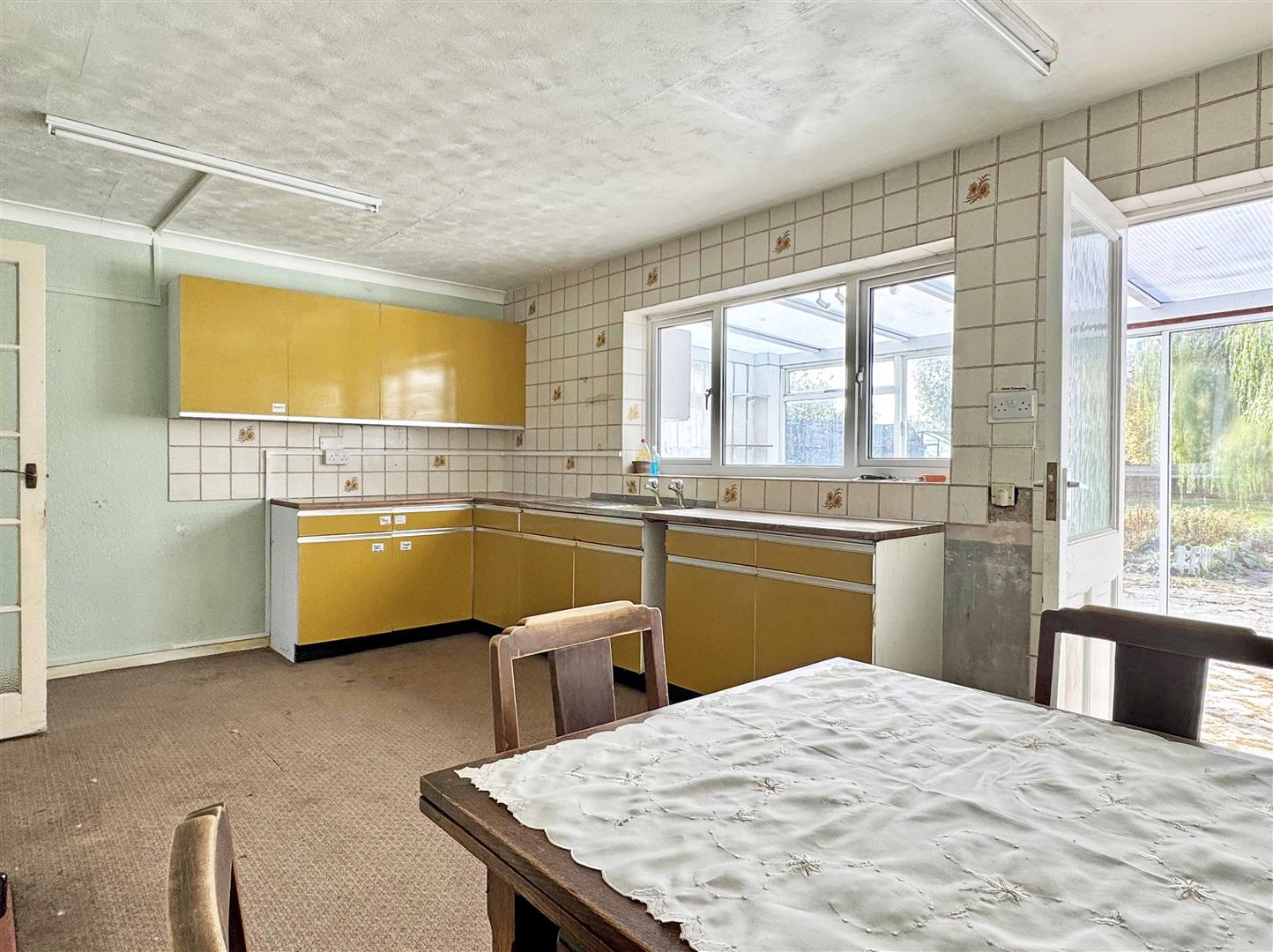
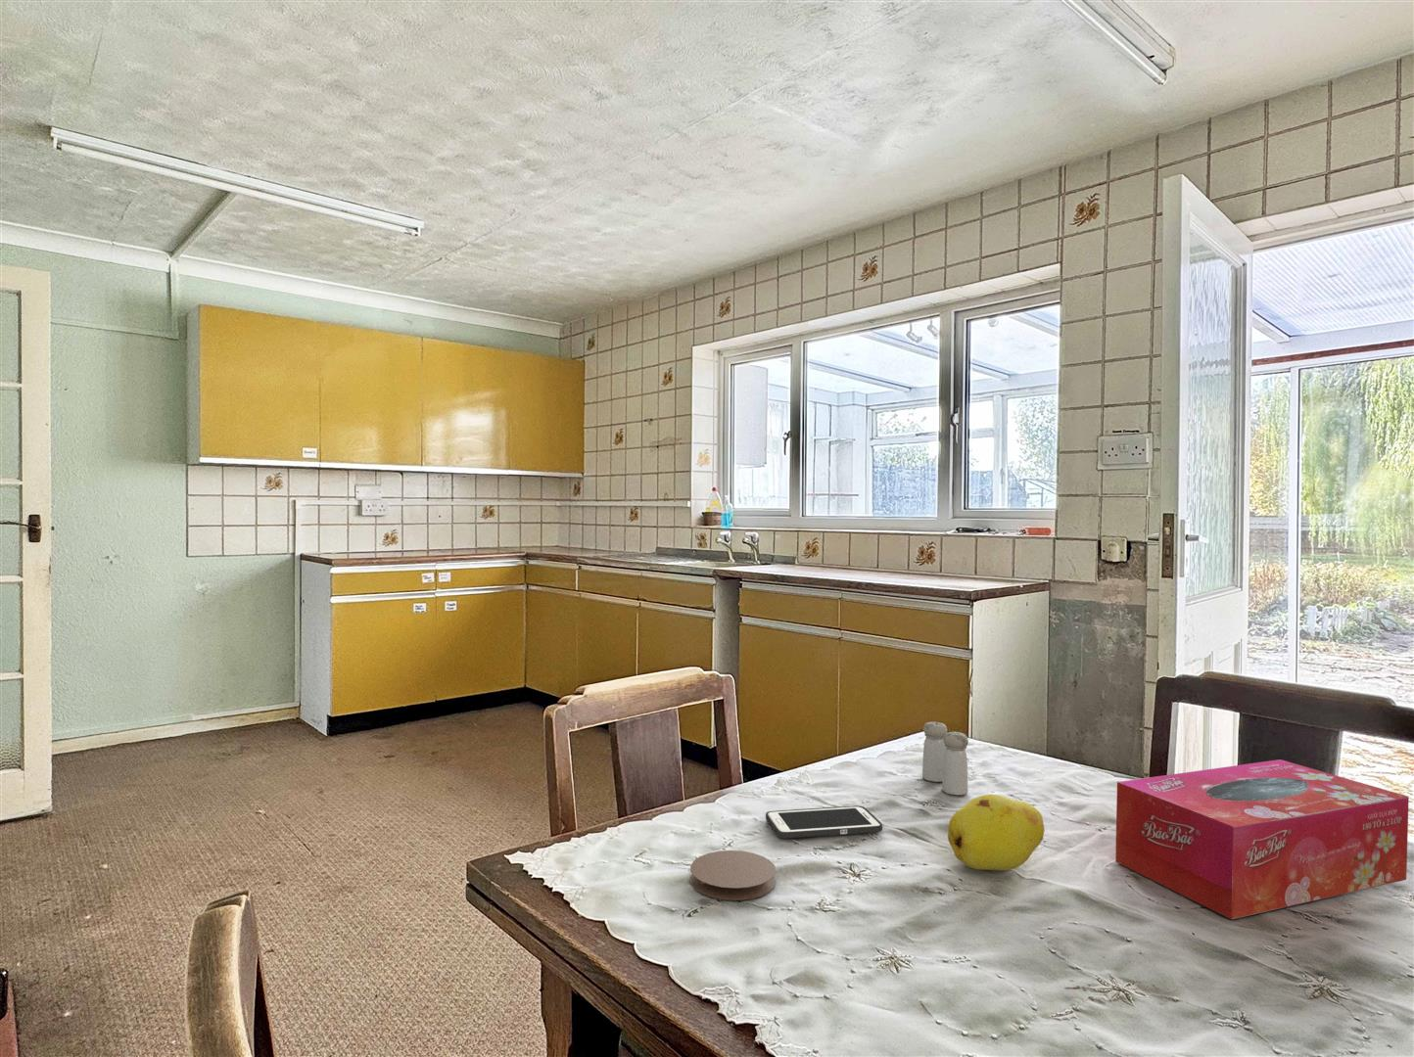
+ salt and pepper shaker (944, 756)
+ cell phone (823, 822)
+ tissue box (1258, 829)
+ fruit (999, 830)
+ coaster (732, 873)
